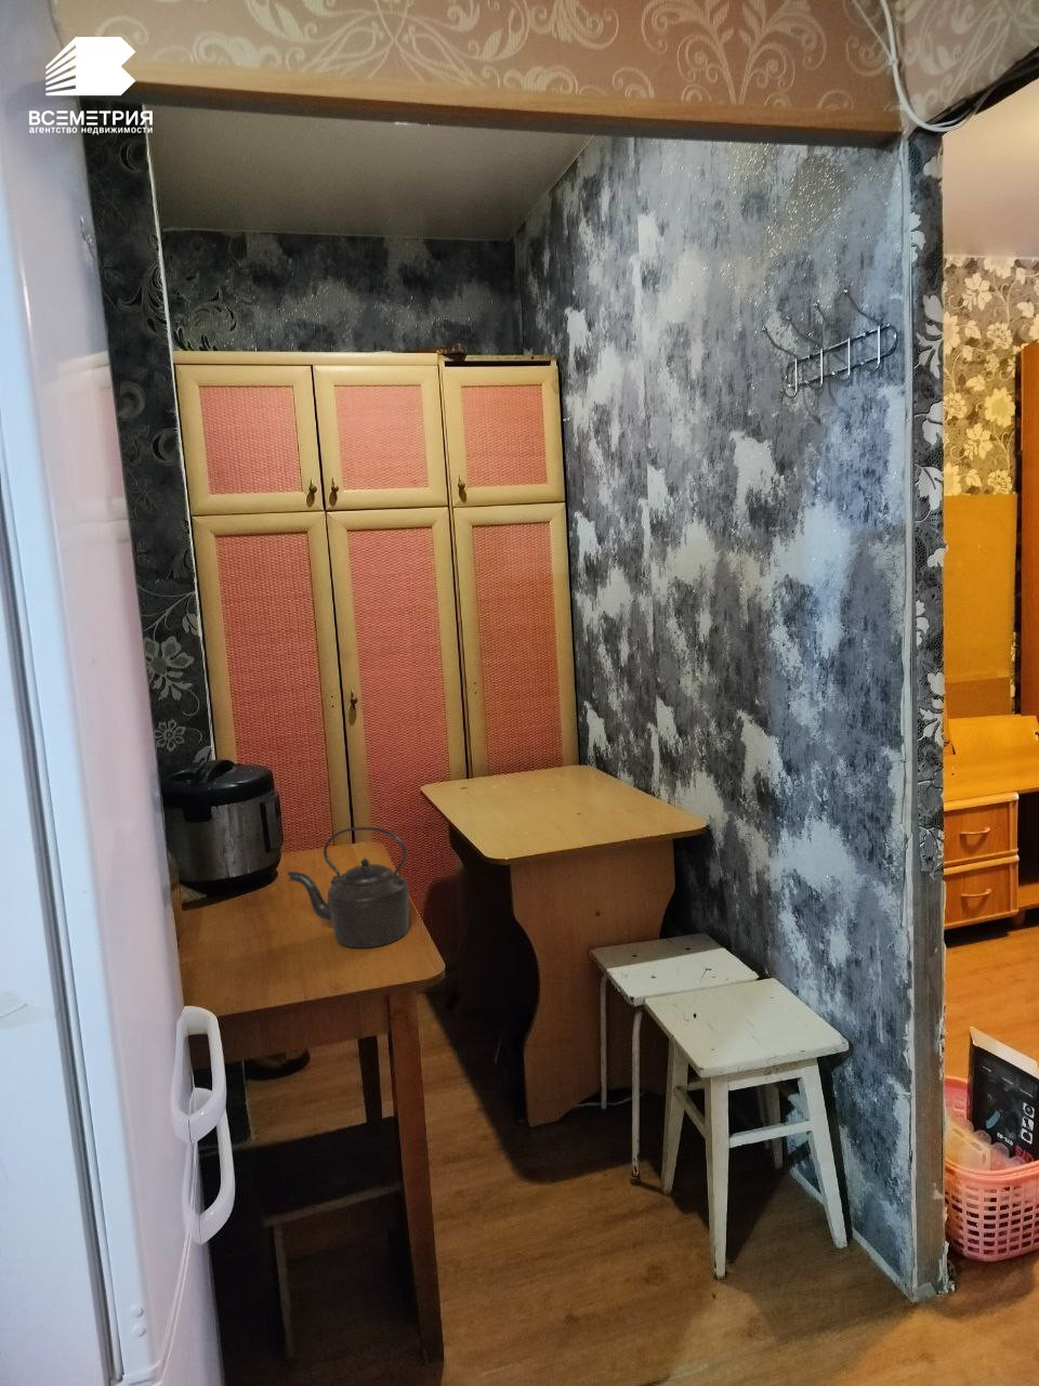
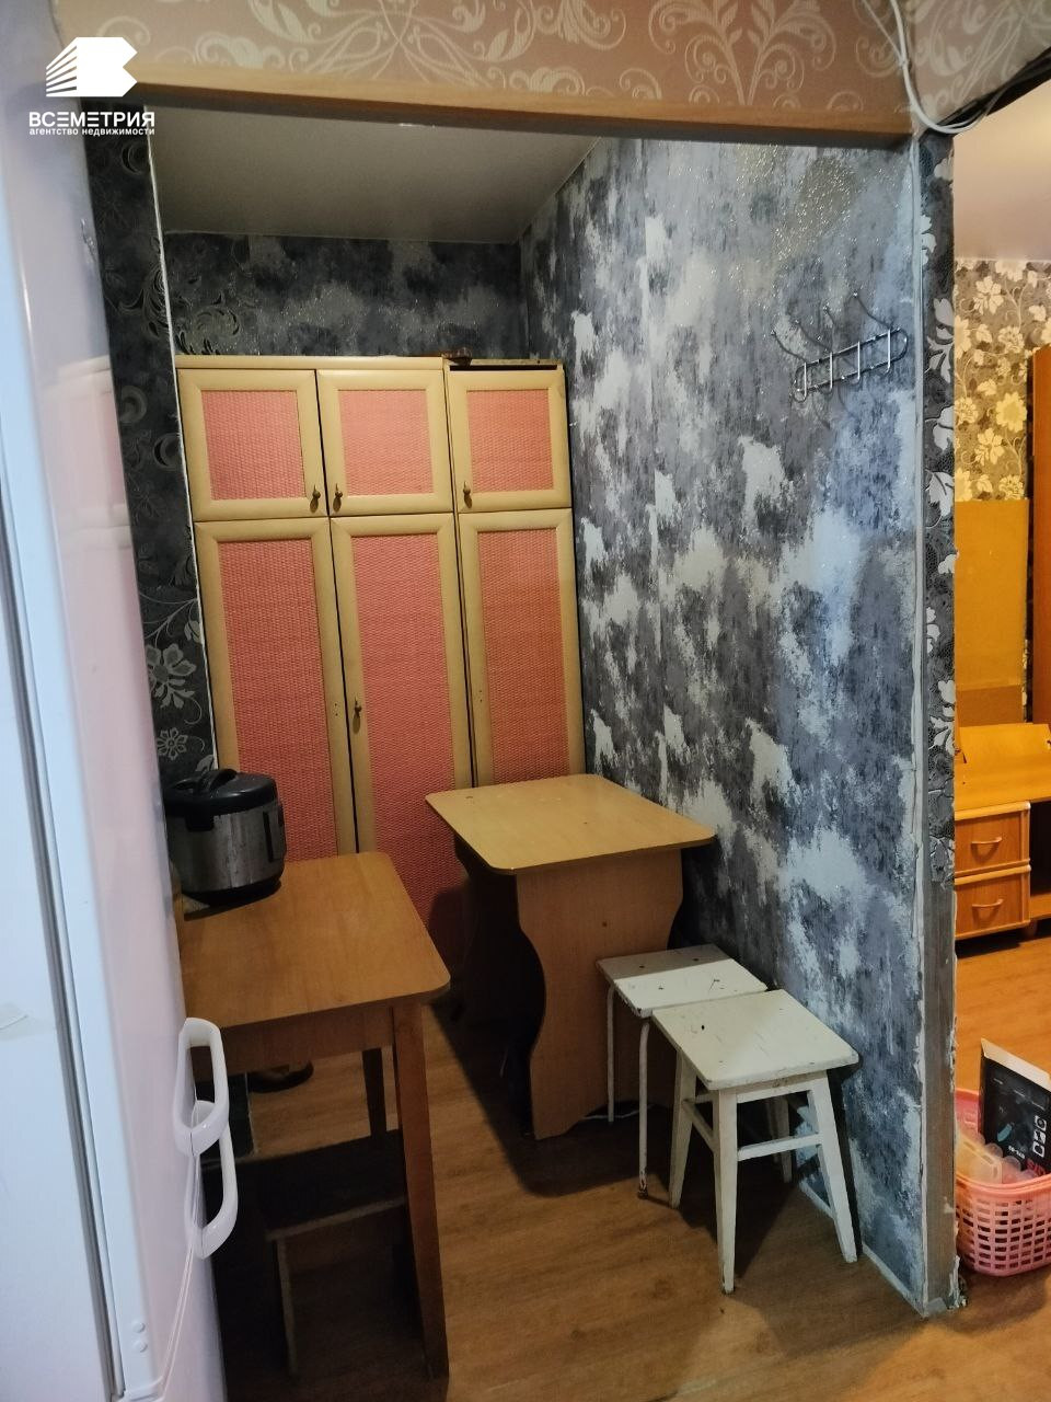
- kettle (347, 881)
